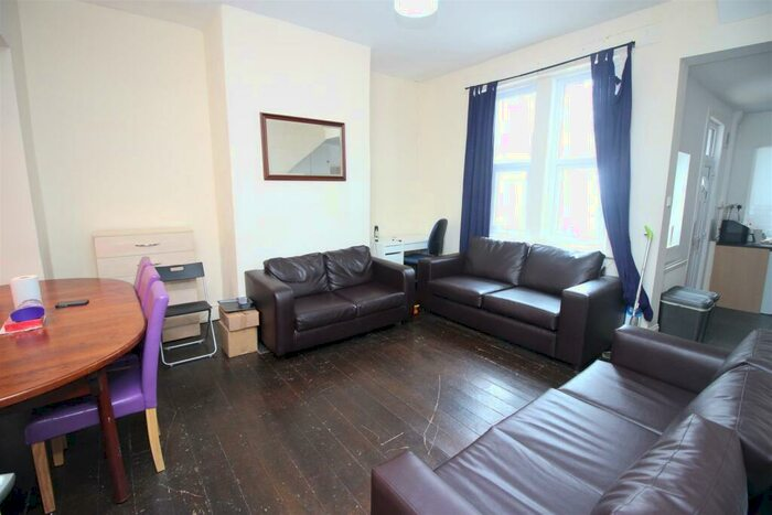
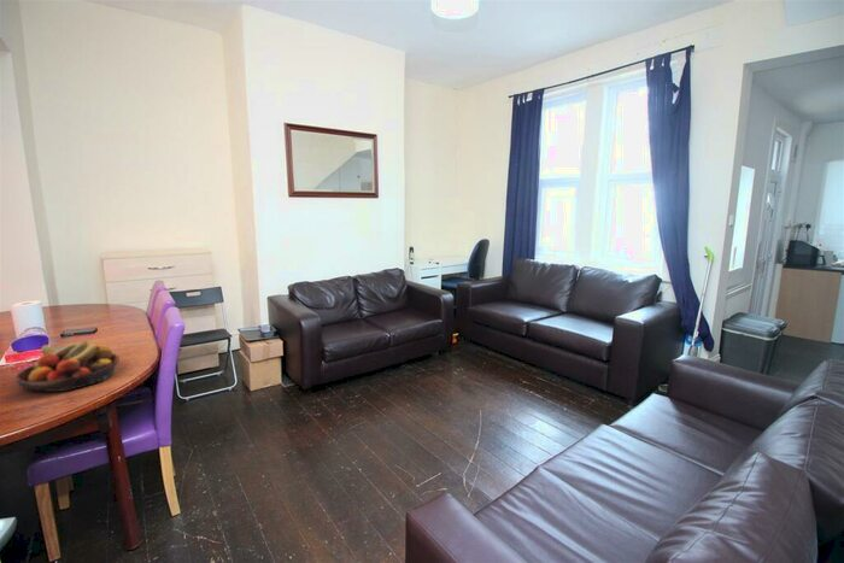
+ fruit bowl (69, 363)
